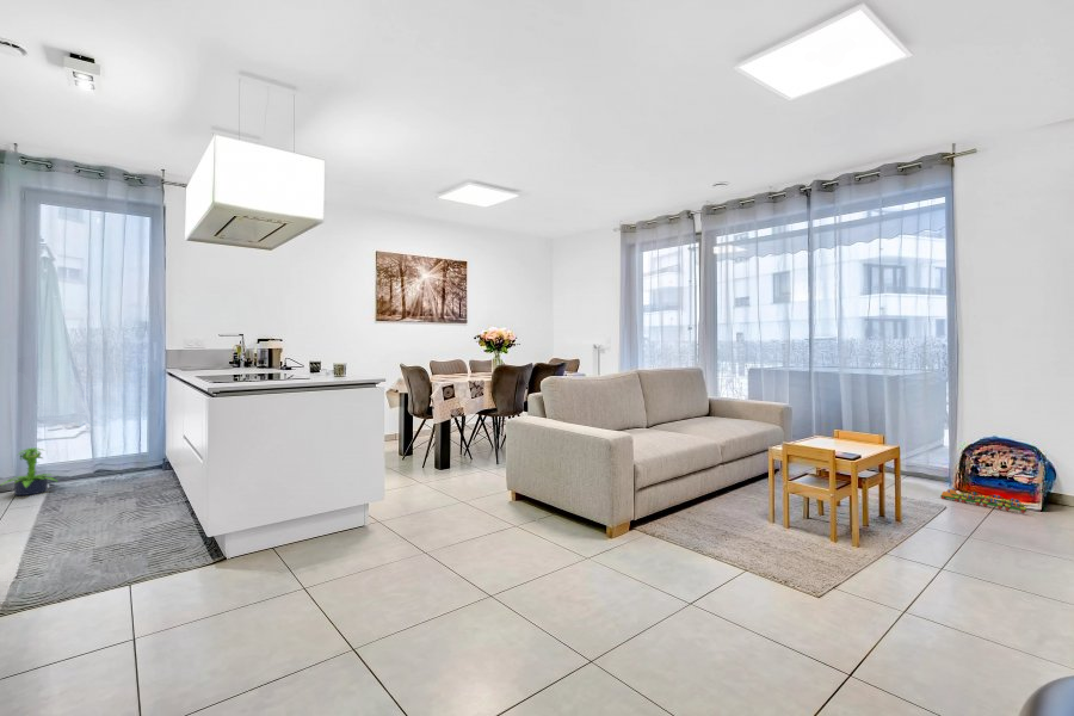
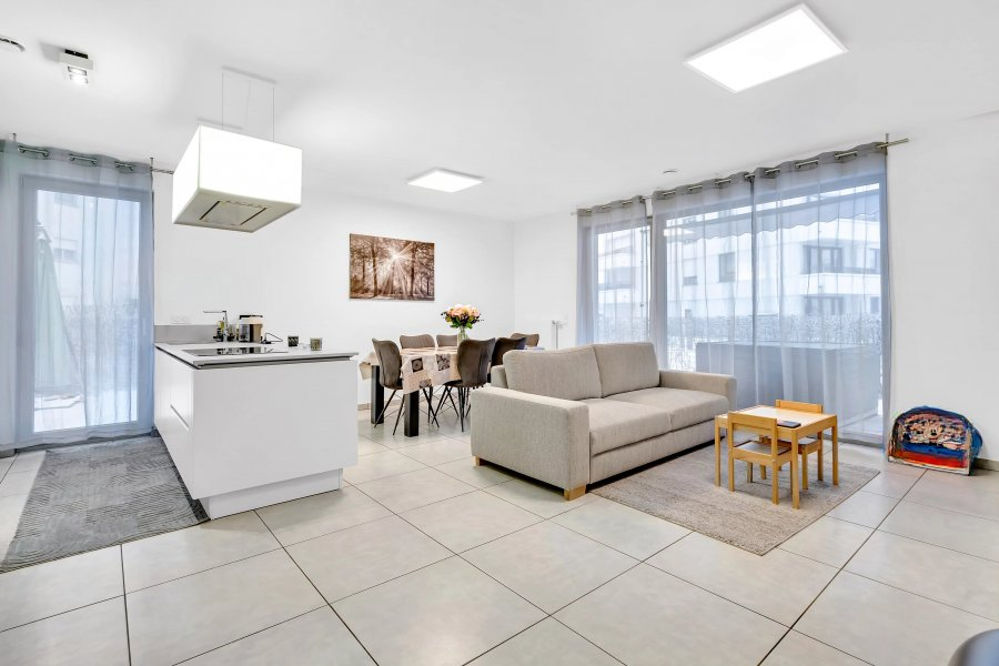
- potted plant (30, 469)
- toy train (984, 498)
